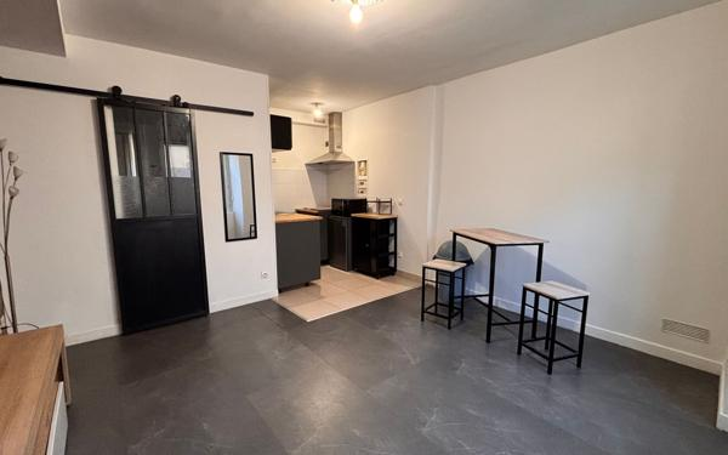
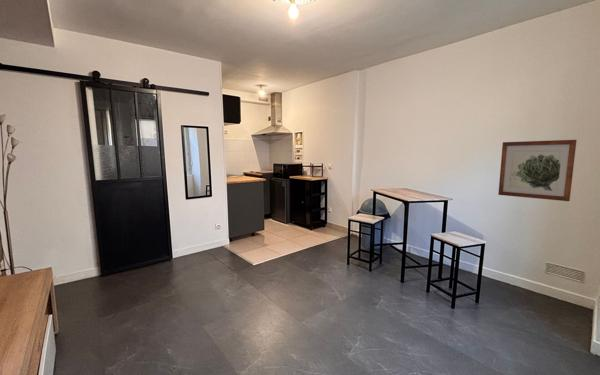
+ wall art (534, 169)
